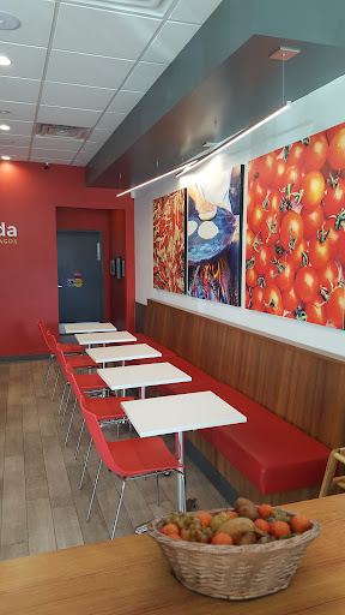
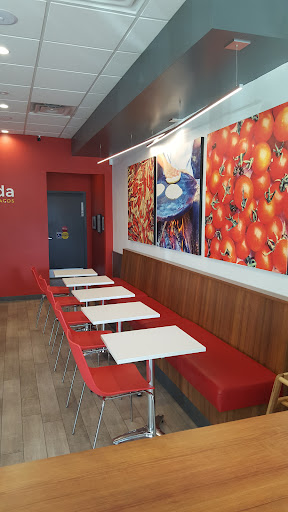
- fruit basket (232, 538)
